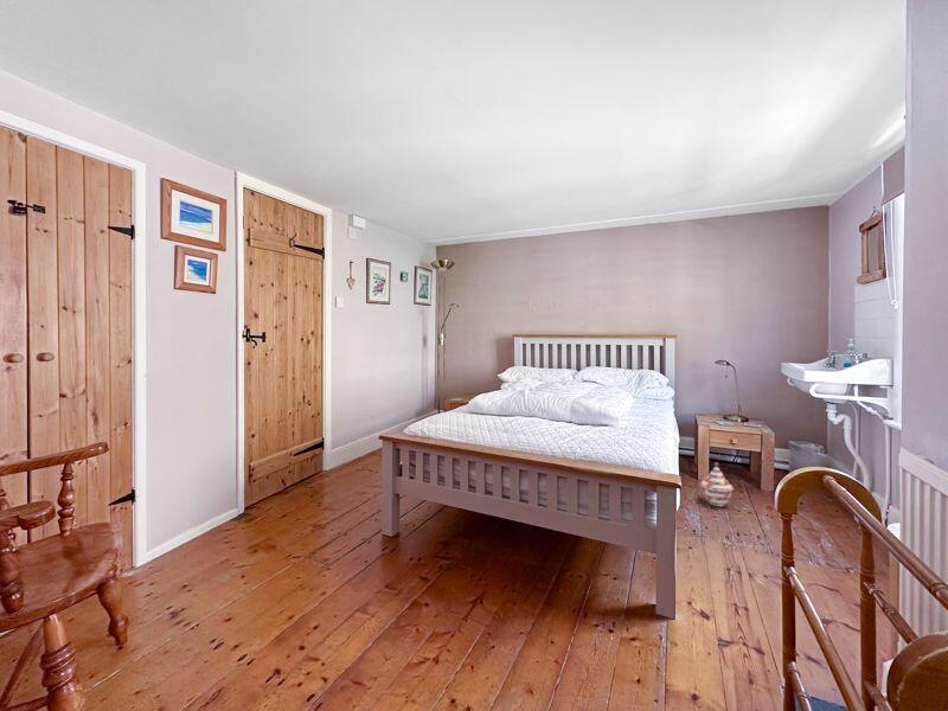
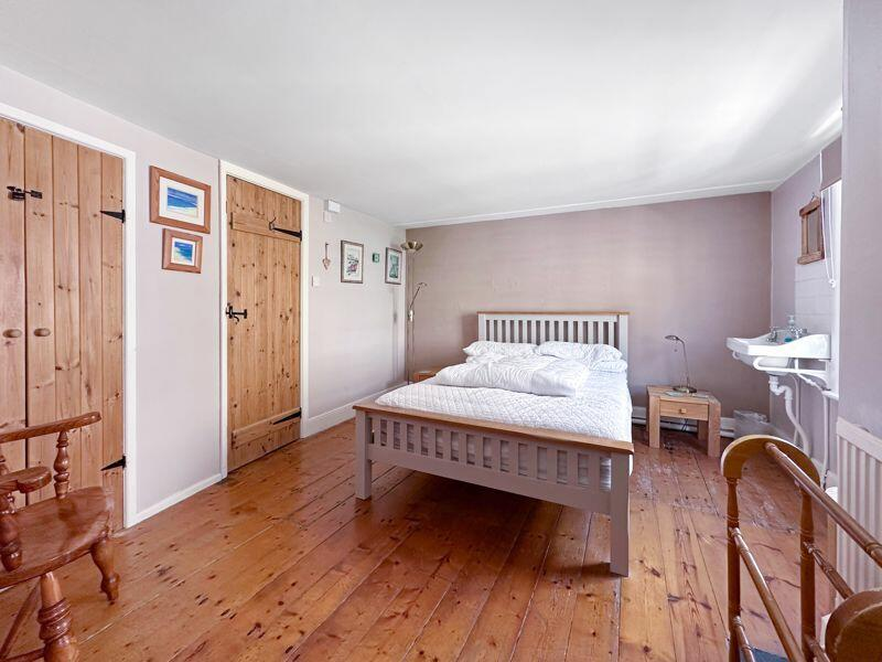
- woven basket (716, 483)
